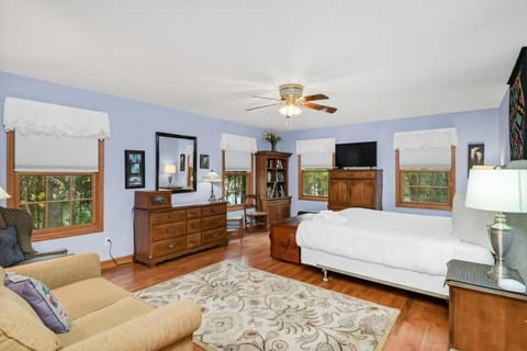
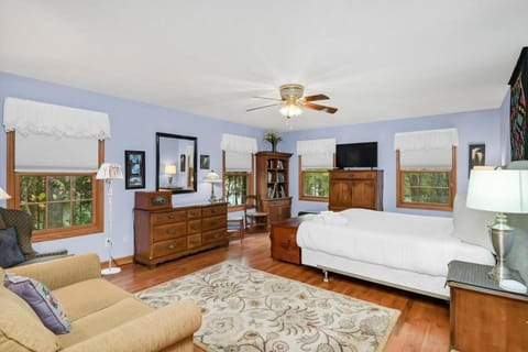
+ floor lamp (109, 217)
